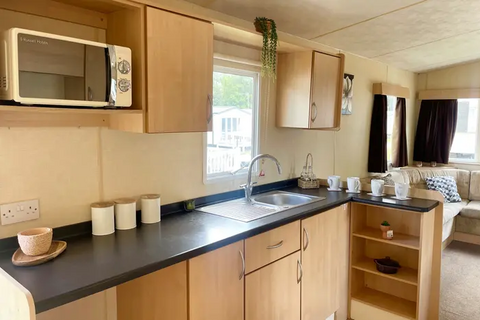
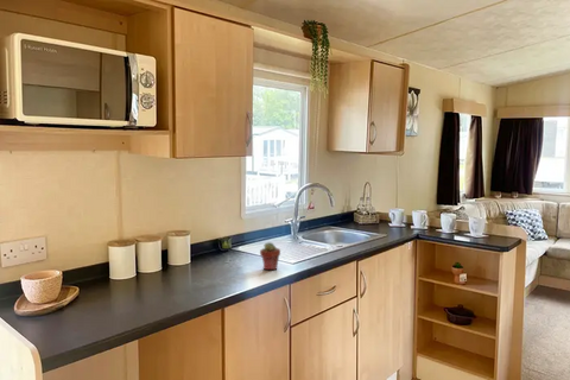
+ potted succulent (270, 254)
